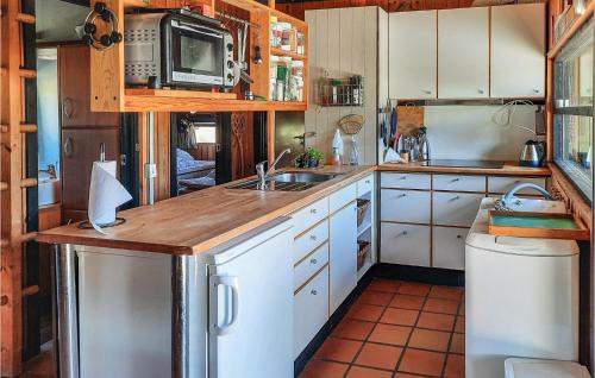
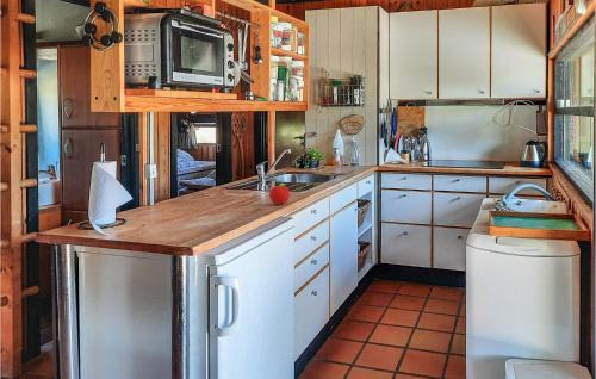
+ fruit (279, 193)
